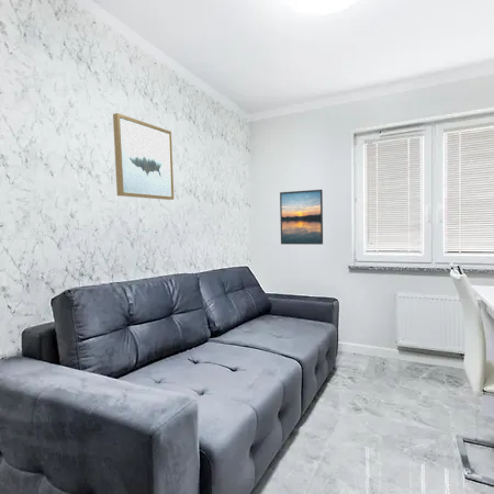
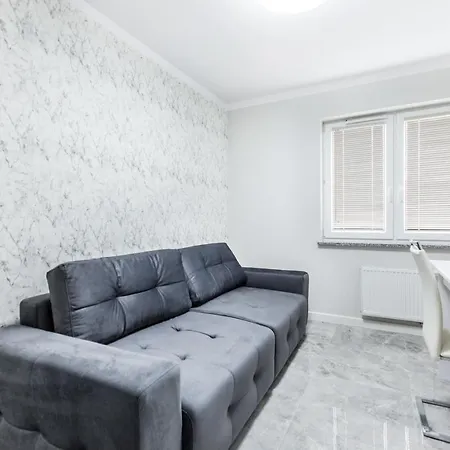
- wall art (146, 160)
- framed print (301, 217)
